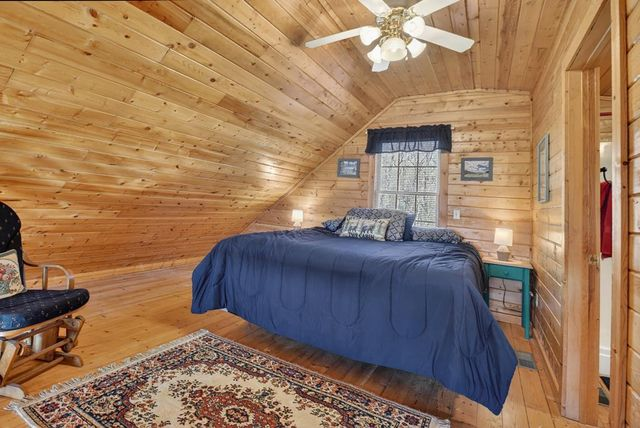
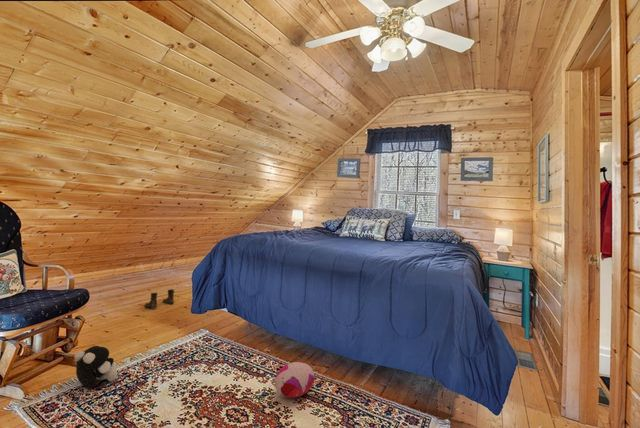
+ boots (156, 298)
+ plush toy (295, 379)
+ plush toy (96, 364)
